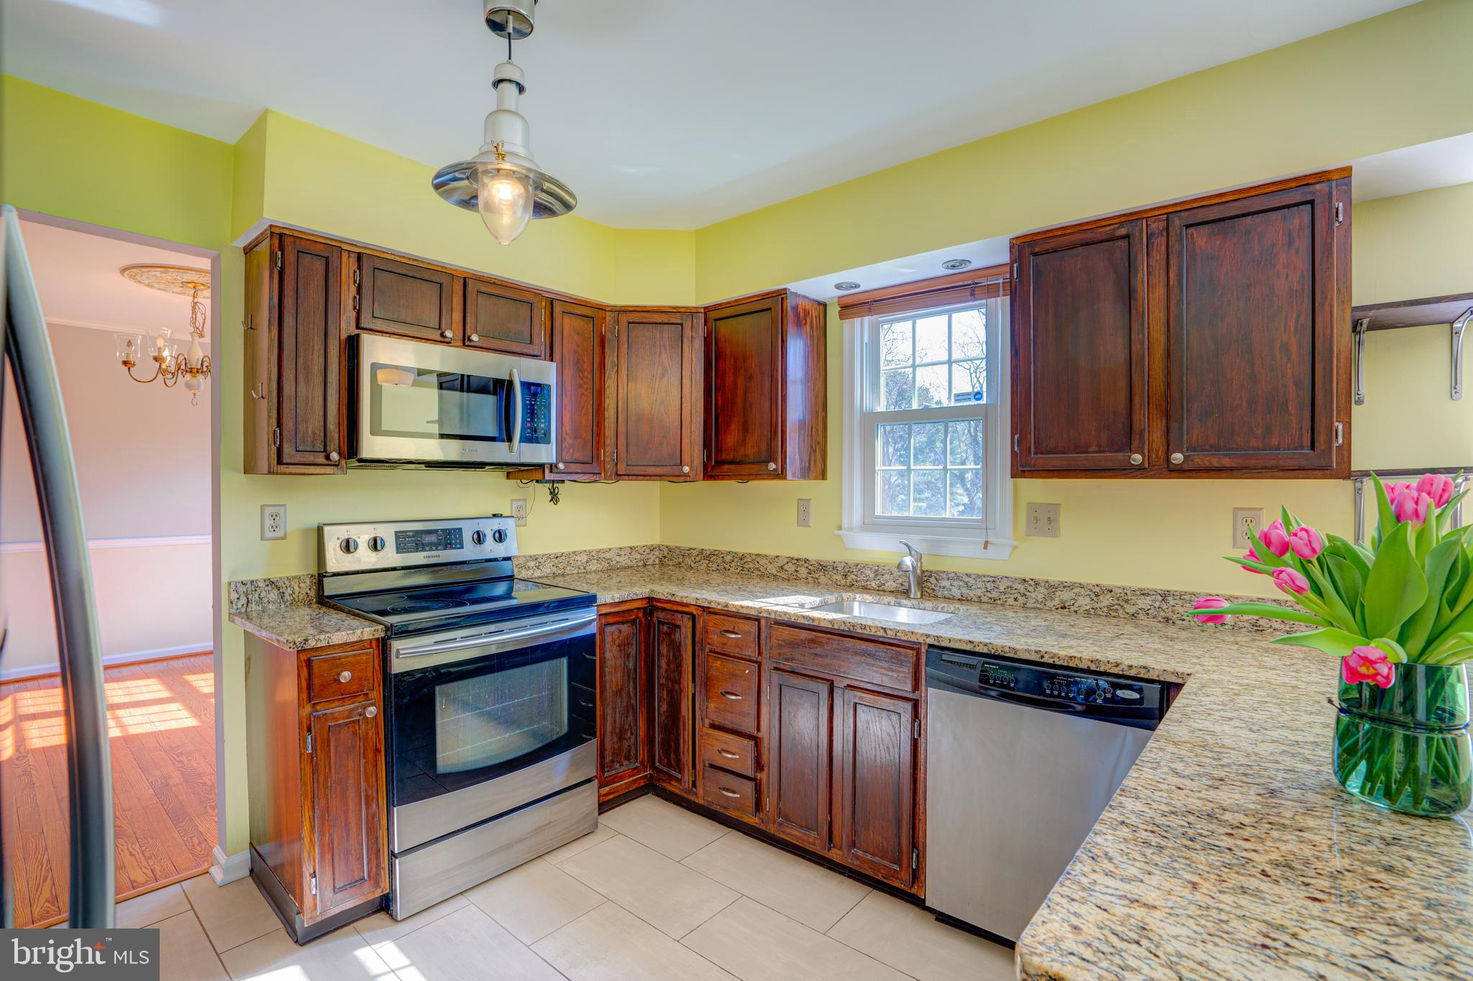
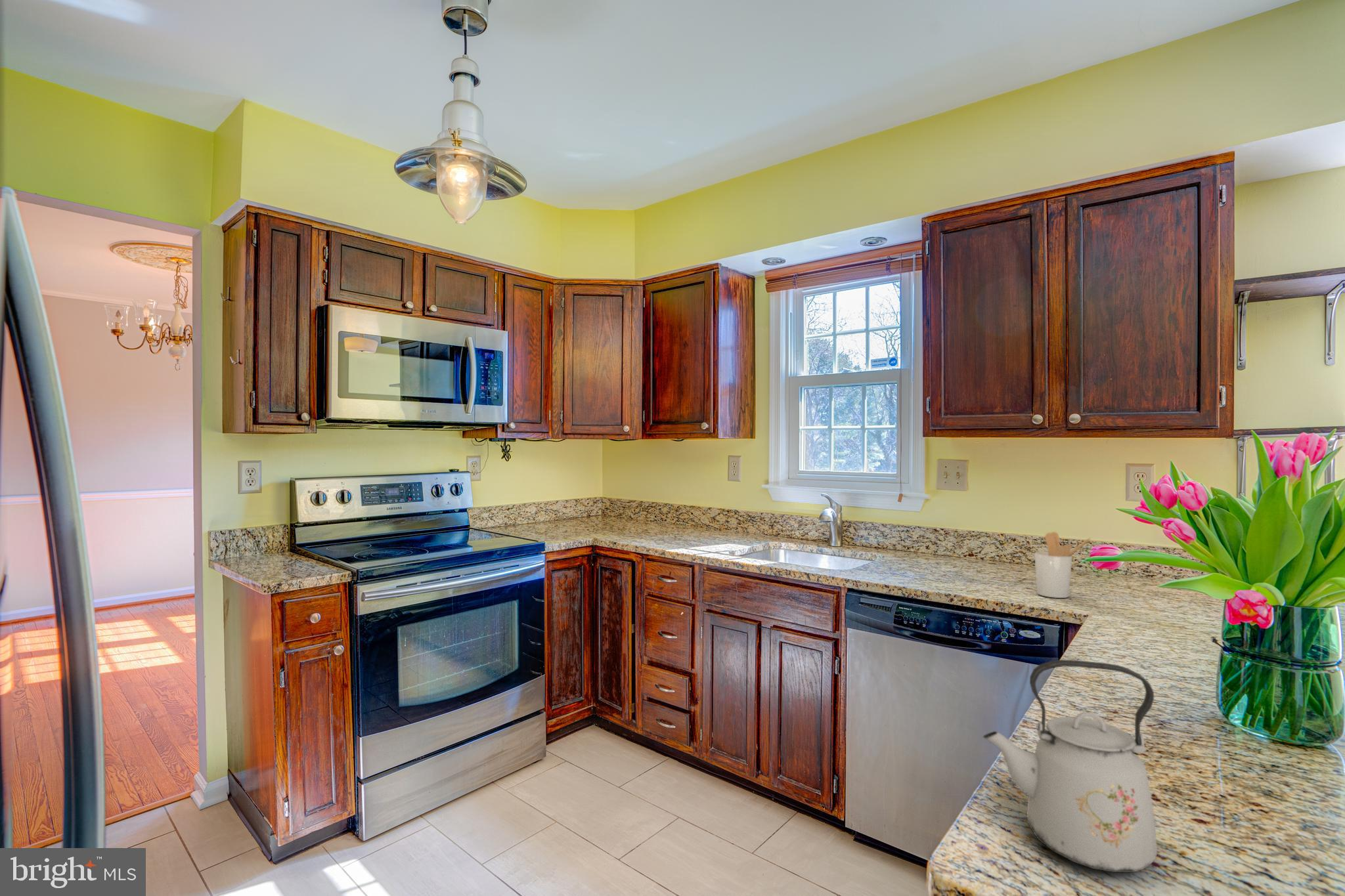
+ kettle (1065, 752)
+ utensil holder (1063, 565)
